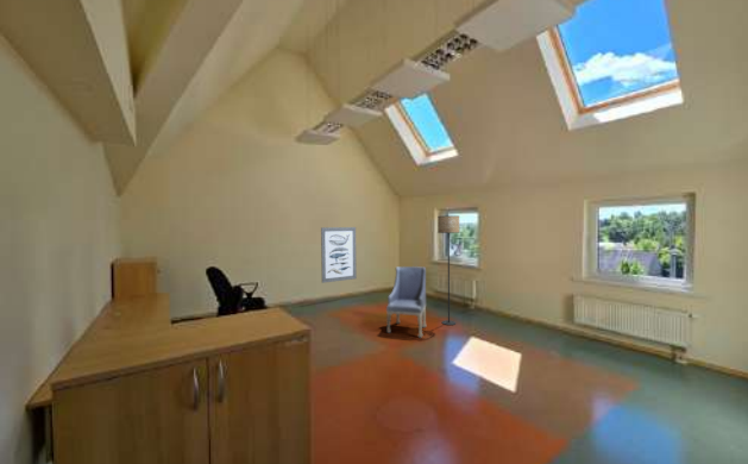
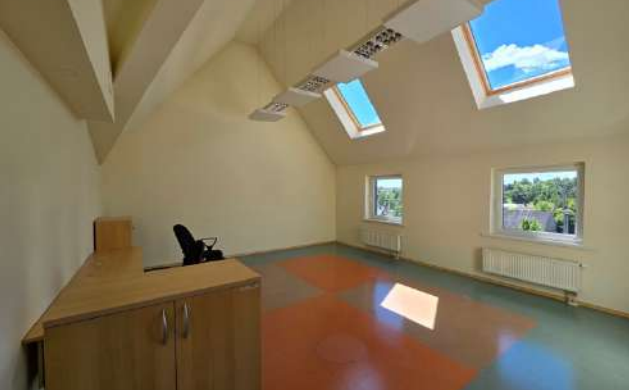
- armchair (408, 299)
- floor lamp (448, 269)
- wall art (339, 253)
